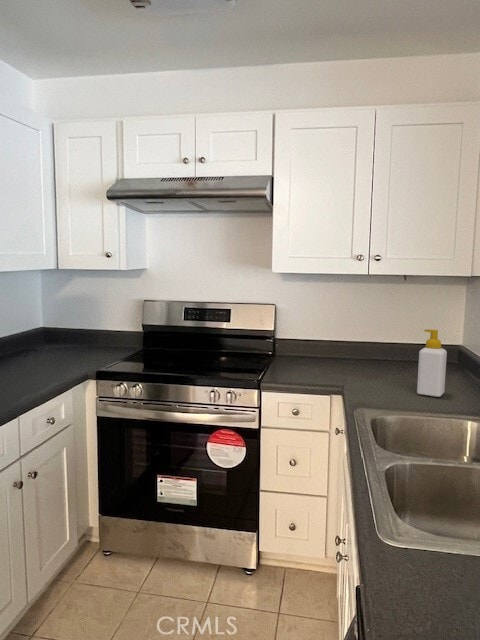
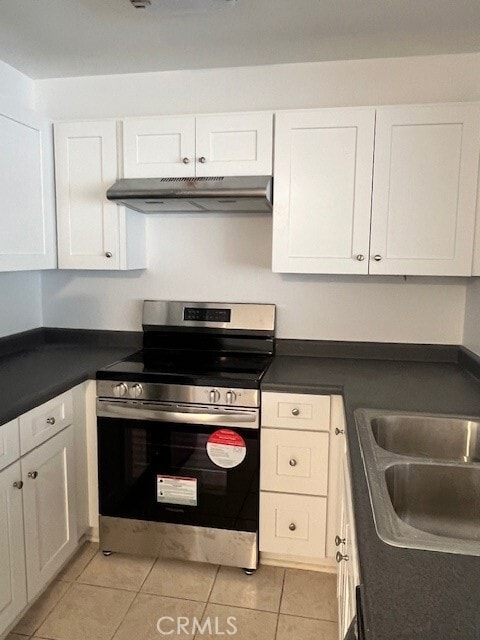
- soap bottle (432, 362)
